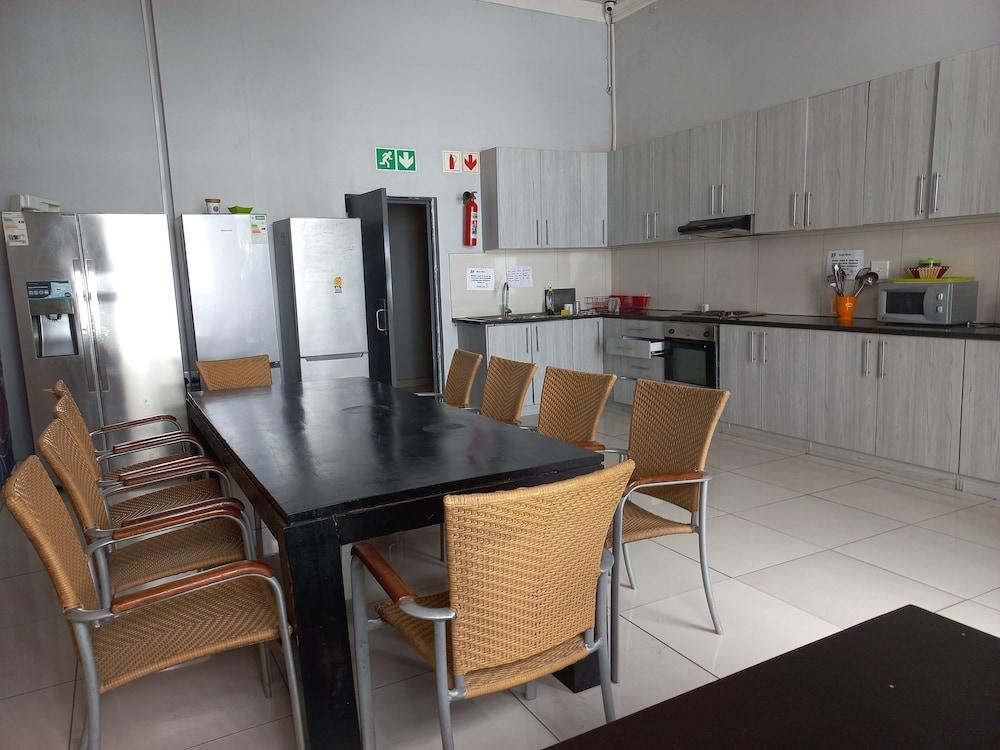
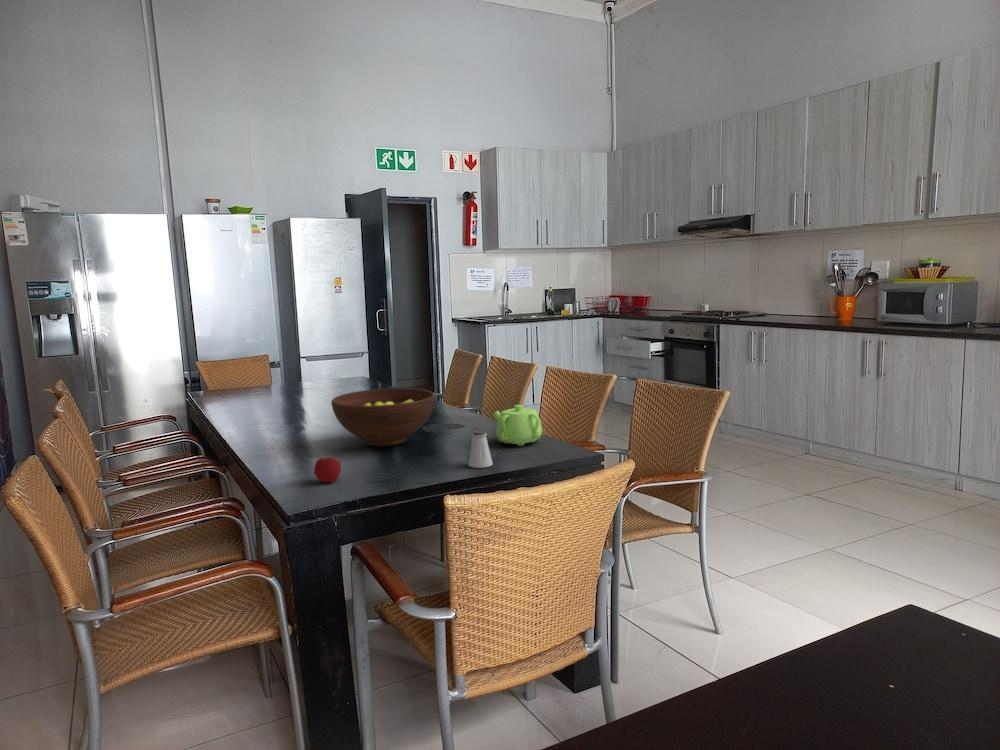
+ teapot (515, 423)
+ fruit bowl (385, 419)
+ saltshaker (479, 448)
+ apple (327, 467)
